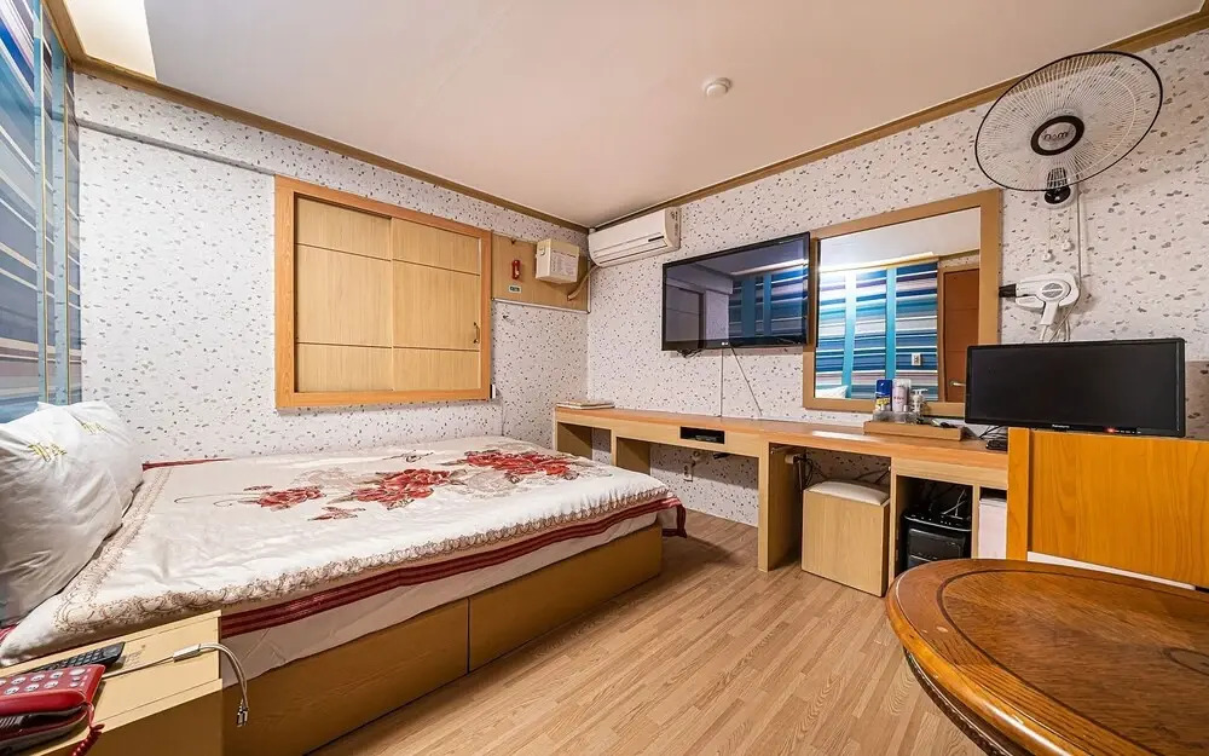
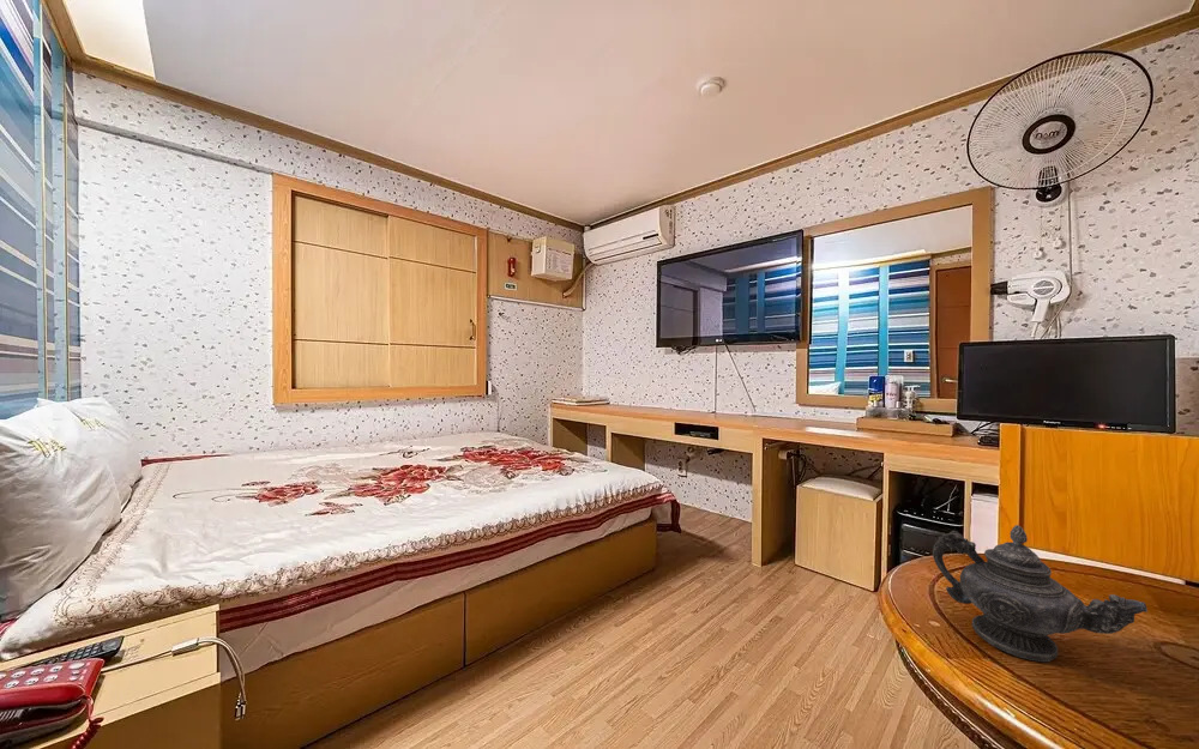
+ teapot (1024, 586)
